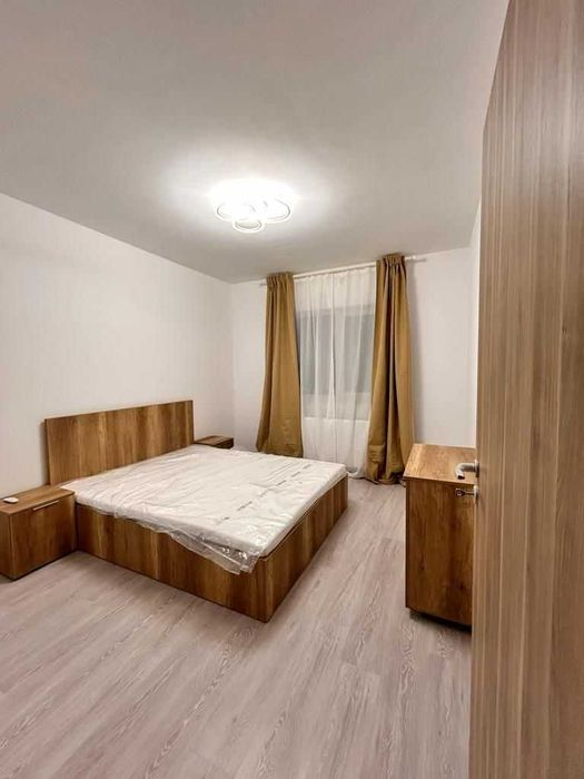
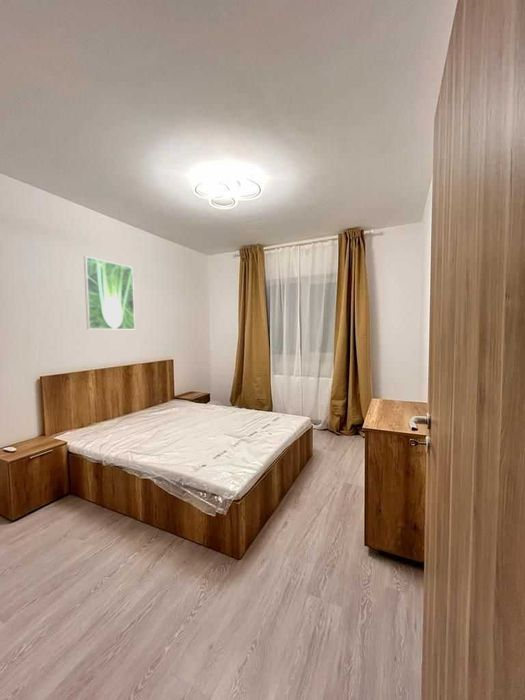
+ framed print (111, 295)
